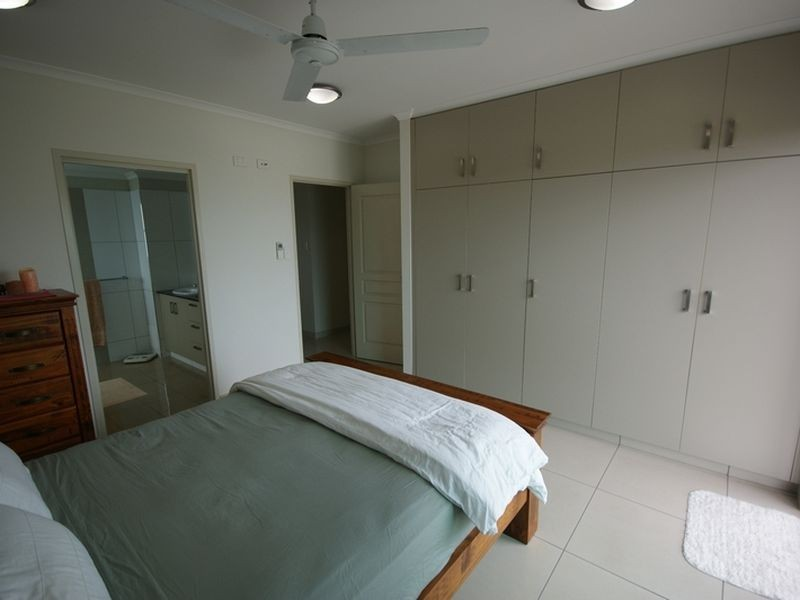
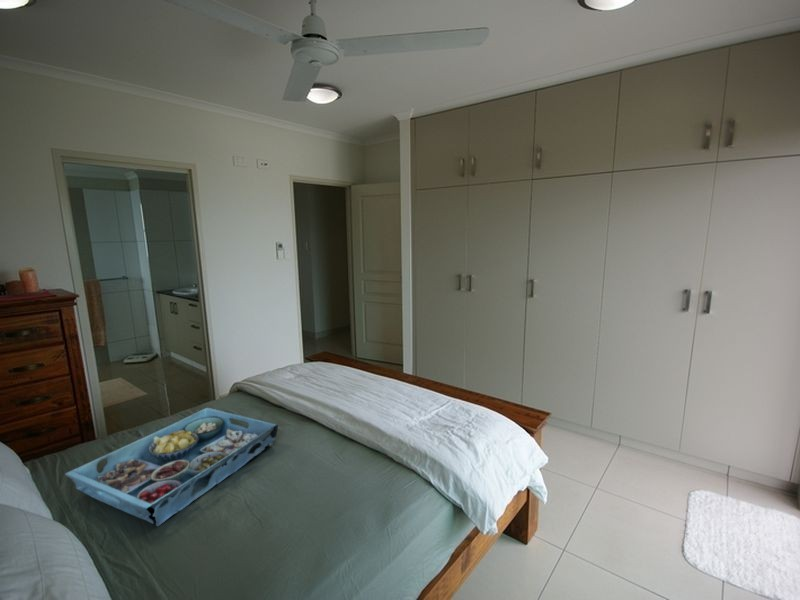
+ serving tray (184, 454)
